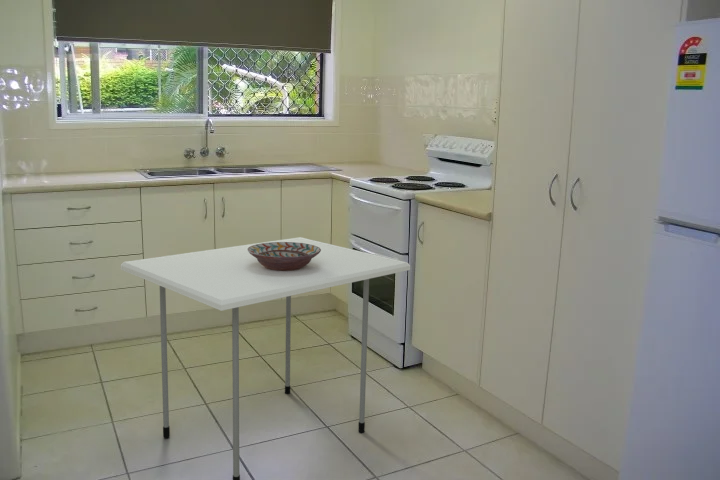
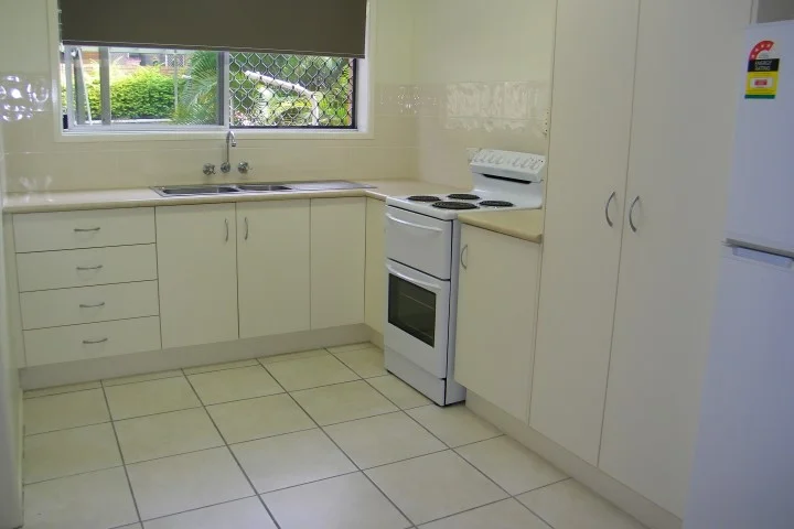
- decorative bowl (284, 257)
- dining table (286, 350)
